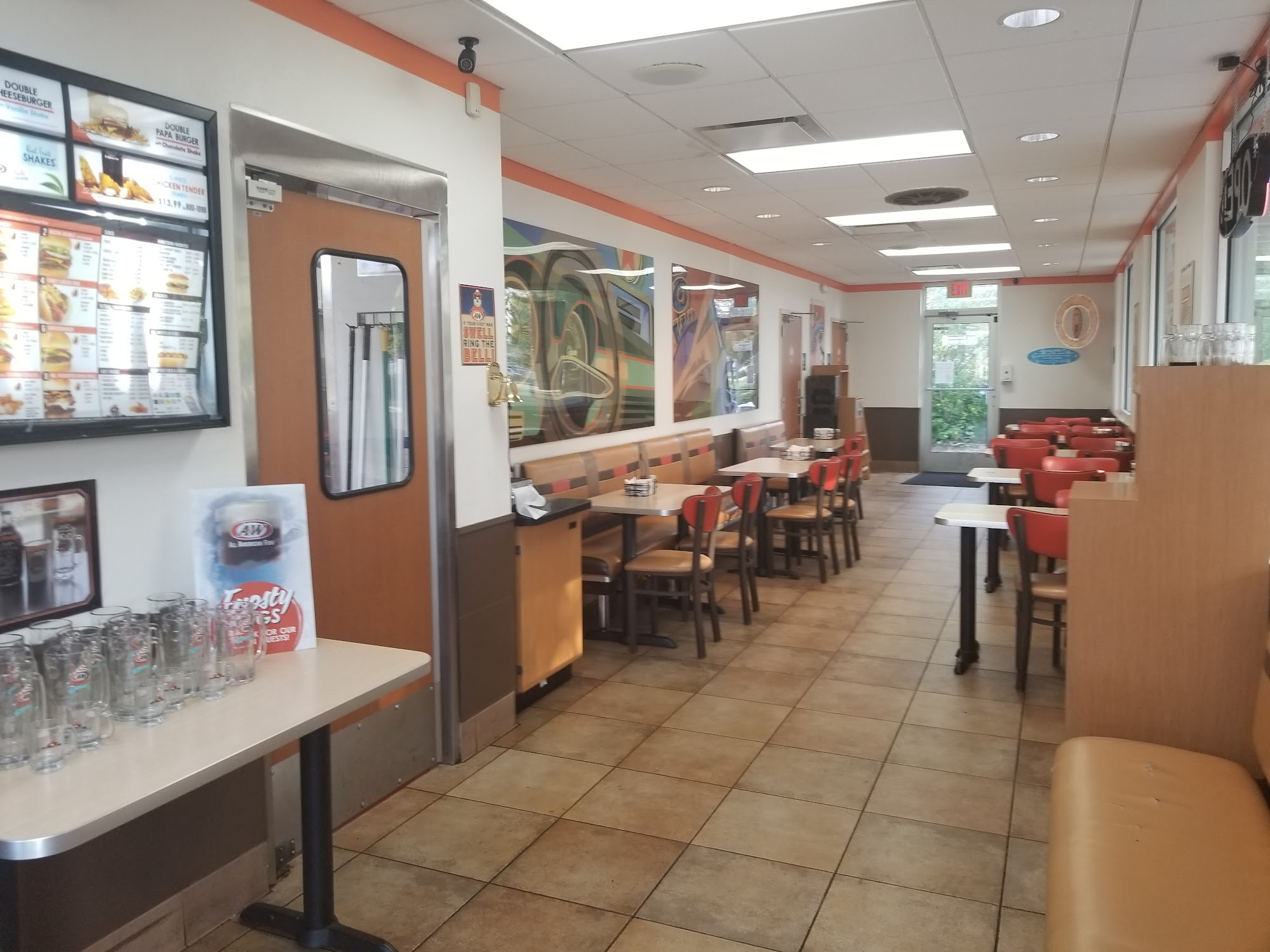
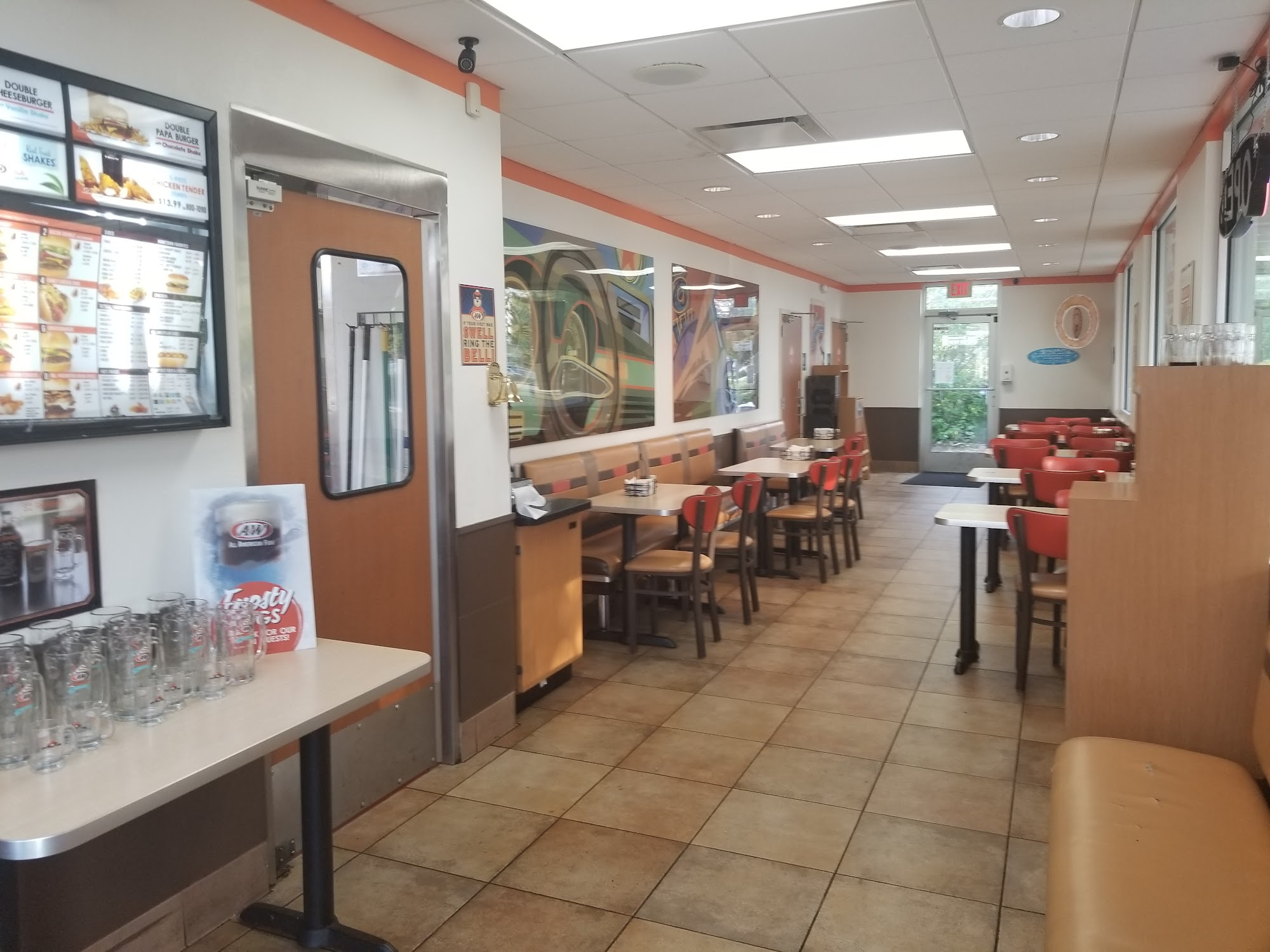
- ceiling vent (926, 198)
